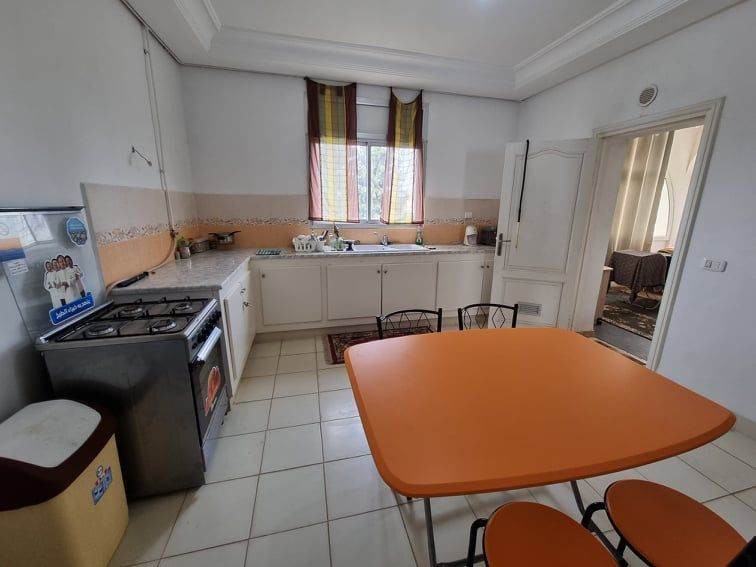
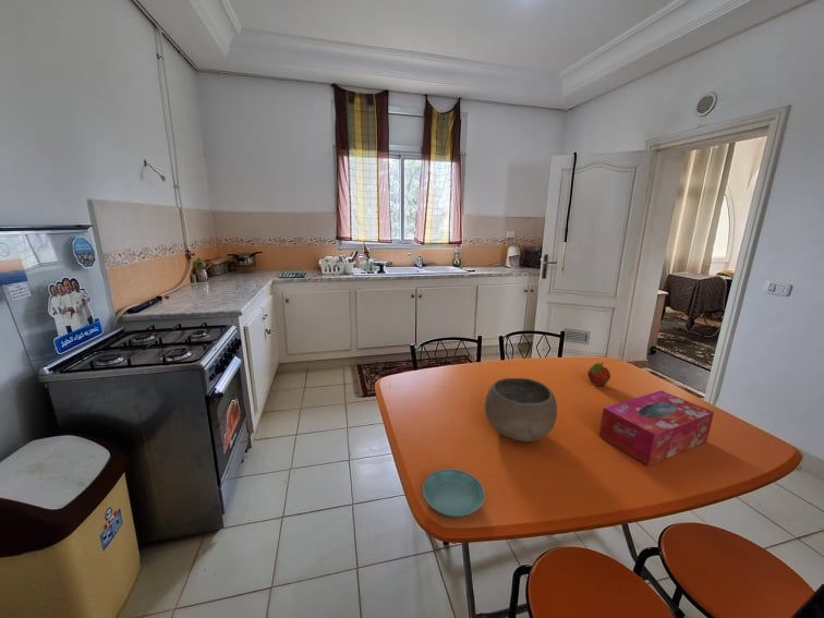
+ bowl (519, 409)
+ tissue box (655, 424)
+ saucer (452, 494)
+ fruit (598, 373)
